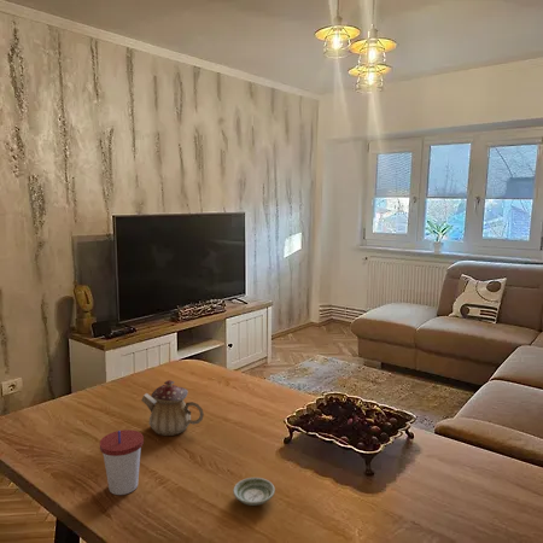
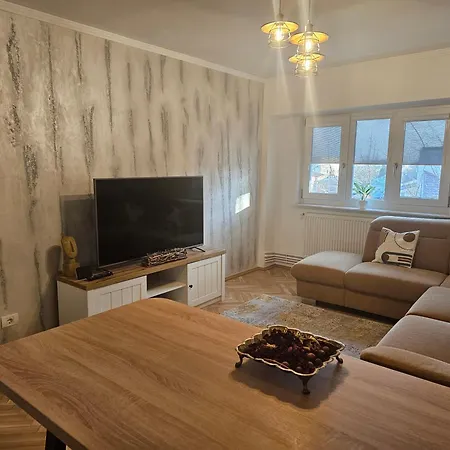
- saucer (253, 494)
- teapot (173, 404)
- cup (122, 457)
